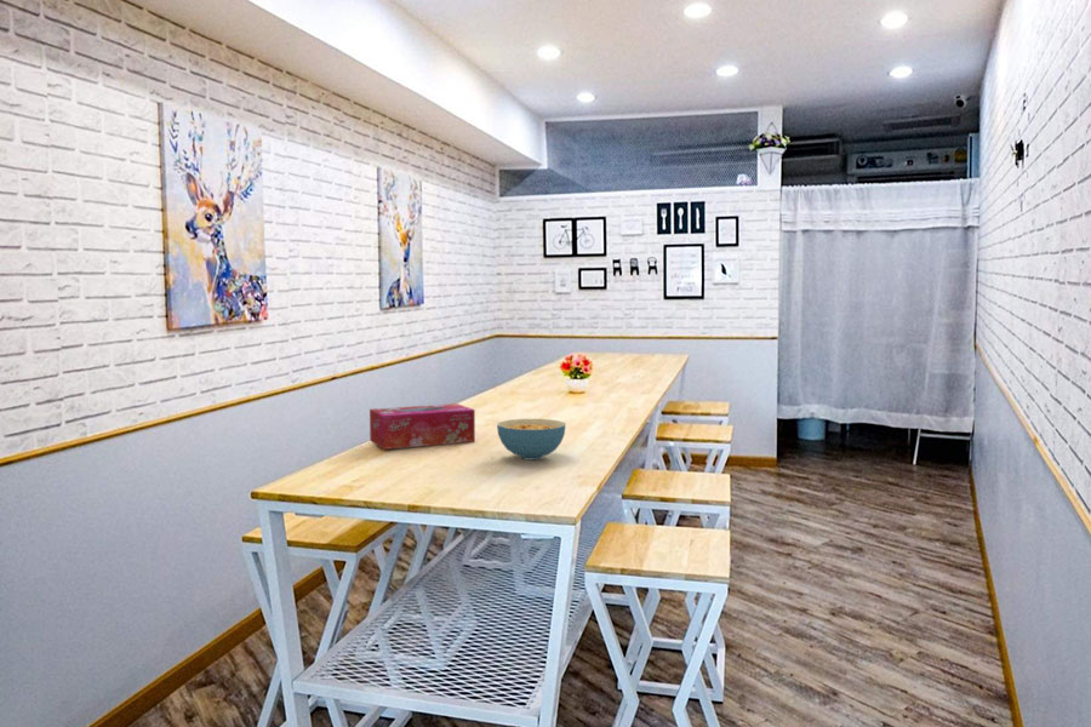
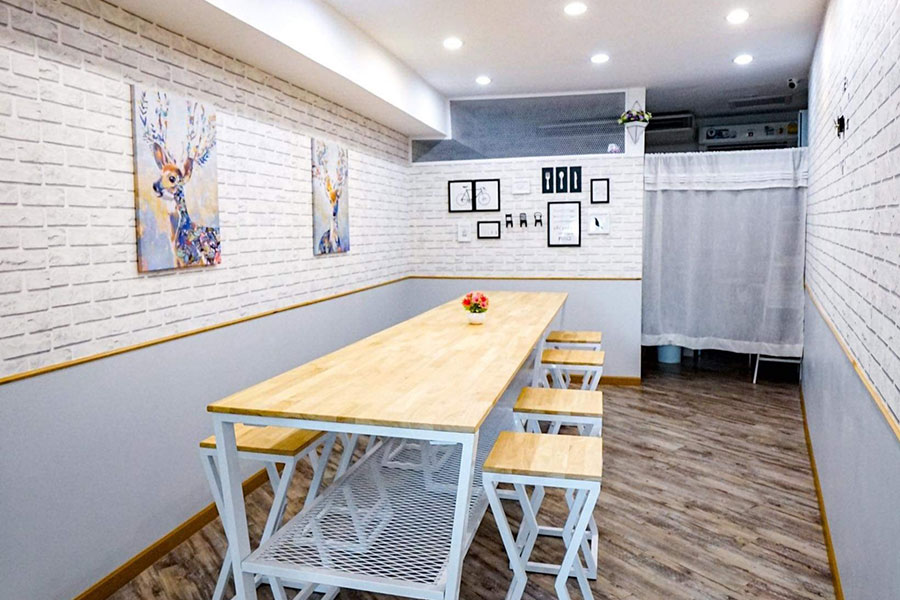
- tissue box (422, 425)
- cereal bowl (531, 440)
